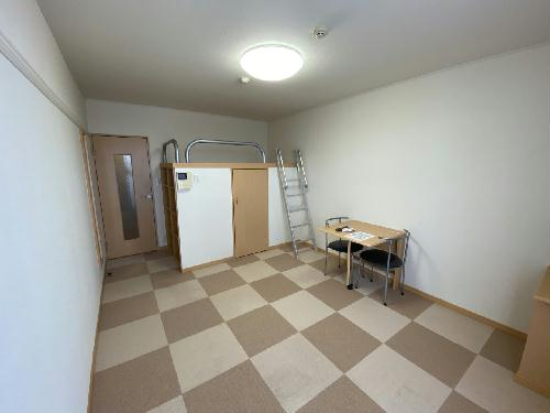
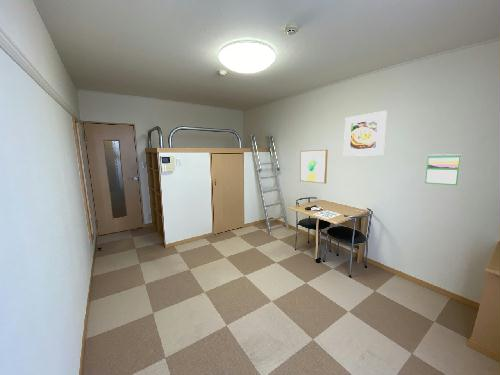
+ wall art (312, 166)
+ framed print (363, 135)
+ calendar (442, 169)
